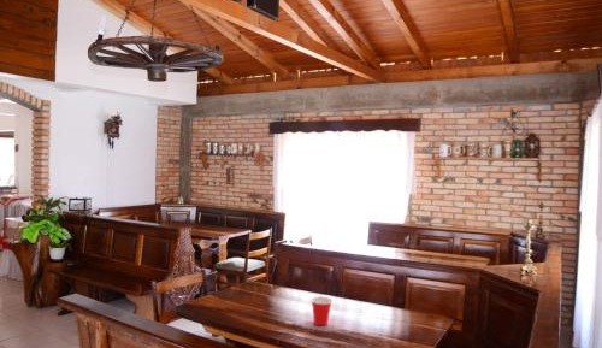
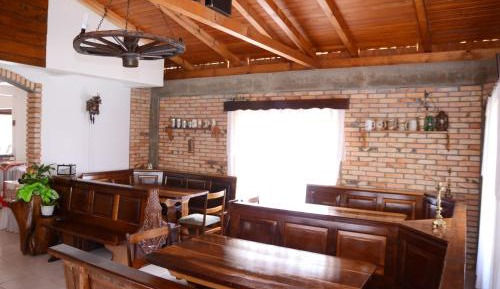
- cup (320, 311)
